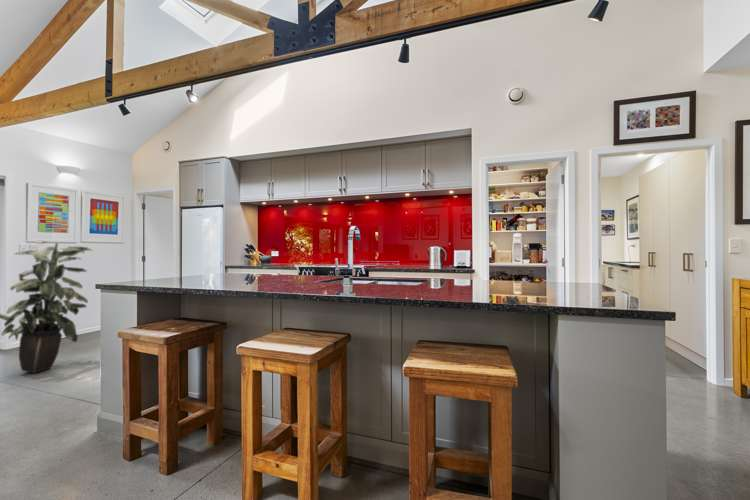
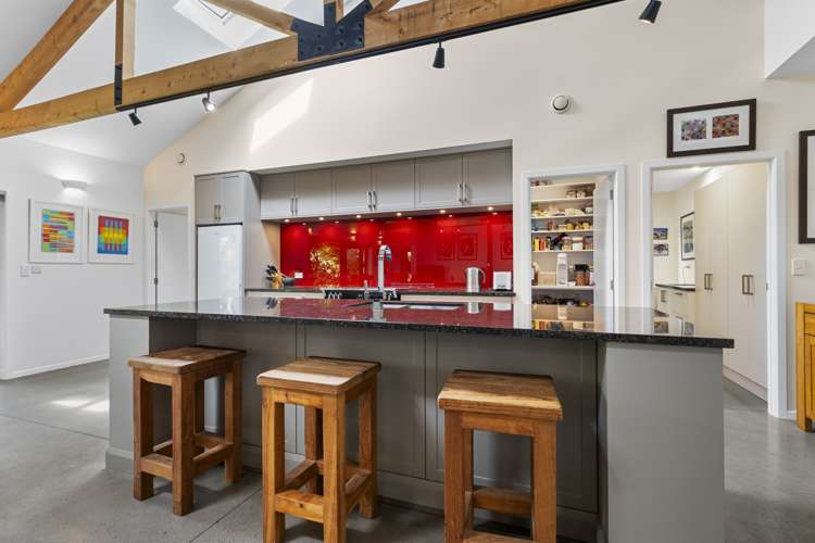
- indoor plant (47, 304)
